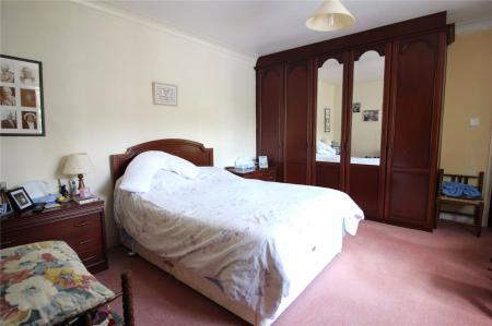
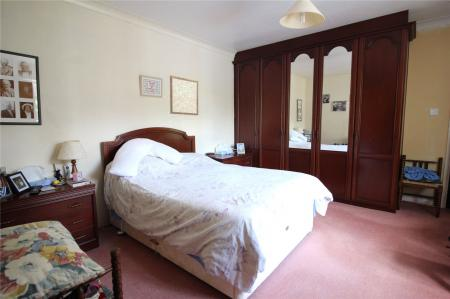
+ wall art (184, 97)
